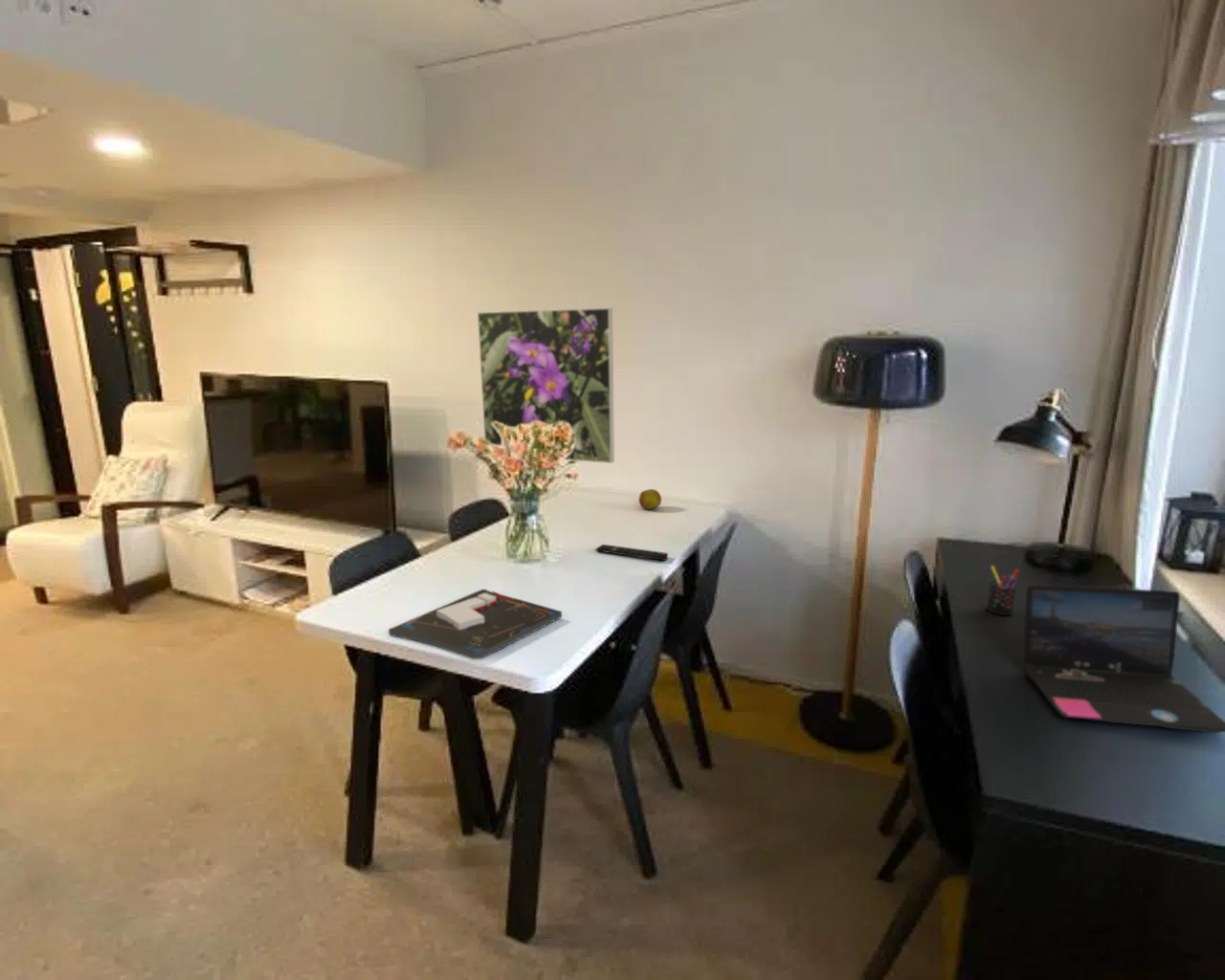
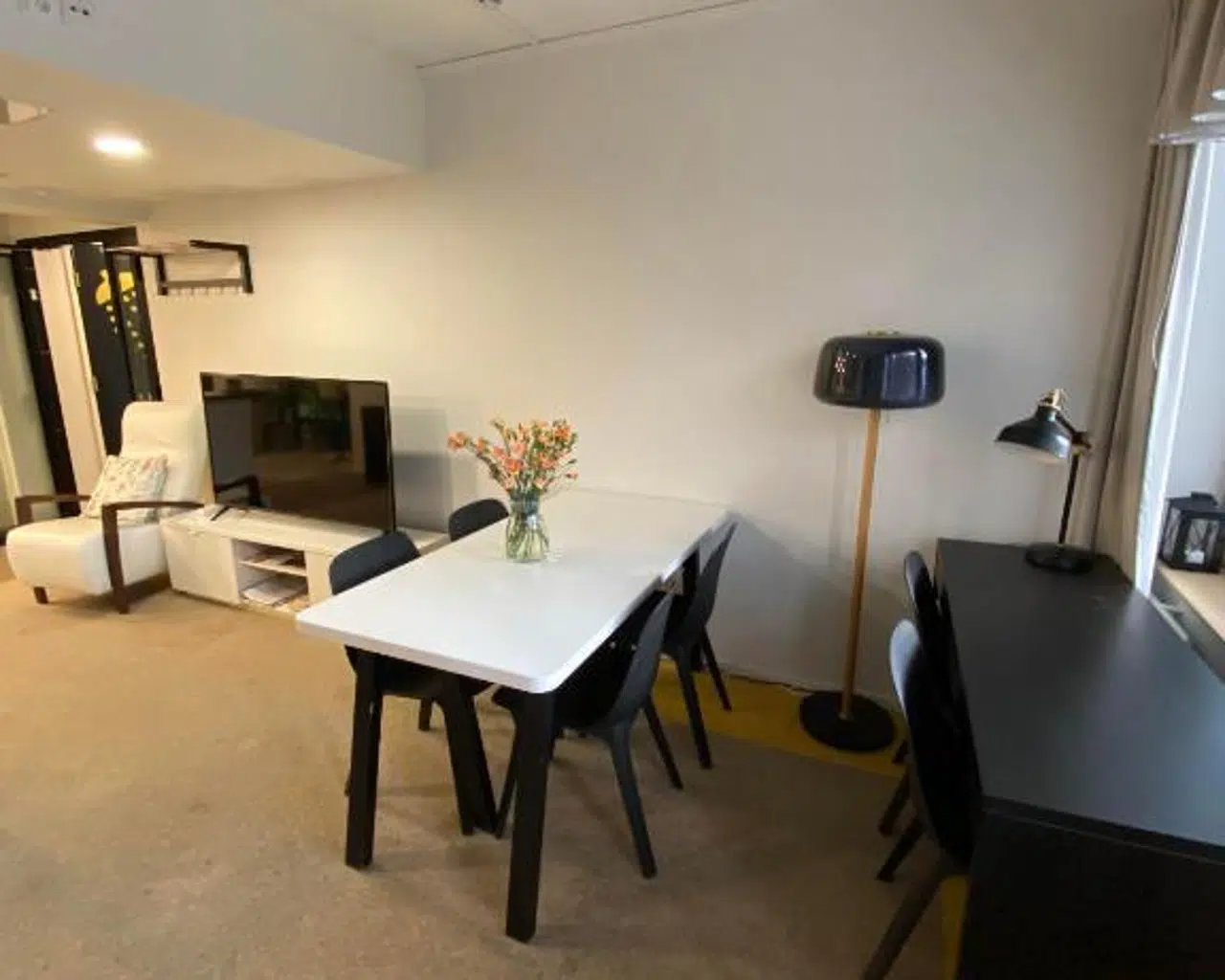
- fruit (650, 499)
- laptop (1122, 654)
- remote control (632, 552)
- board game (479, 616)
- pen holder (1005, 589)
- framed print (545, 386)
